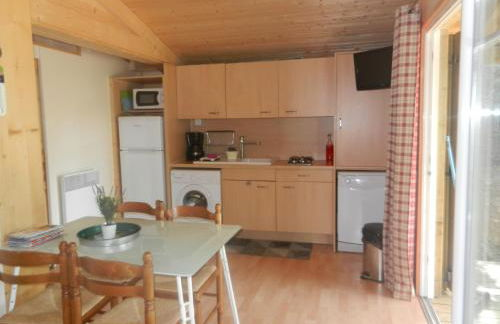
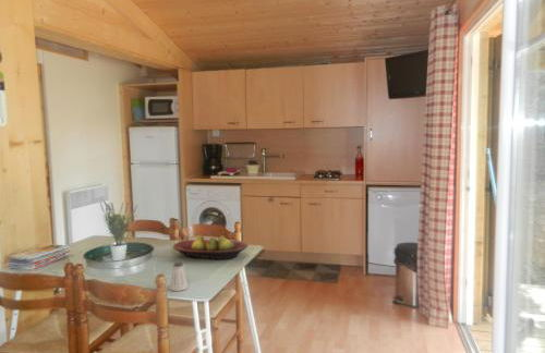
+ saltshaker (179, 276)
+ fruit bowl (210, 245)
